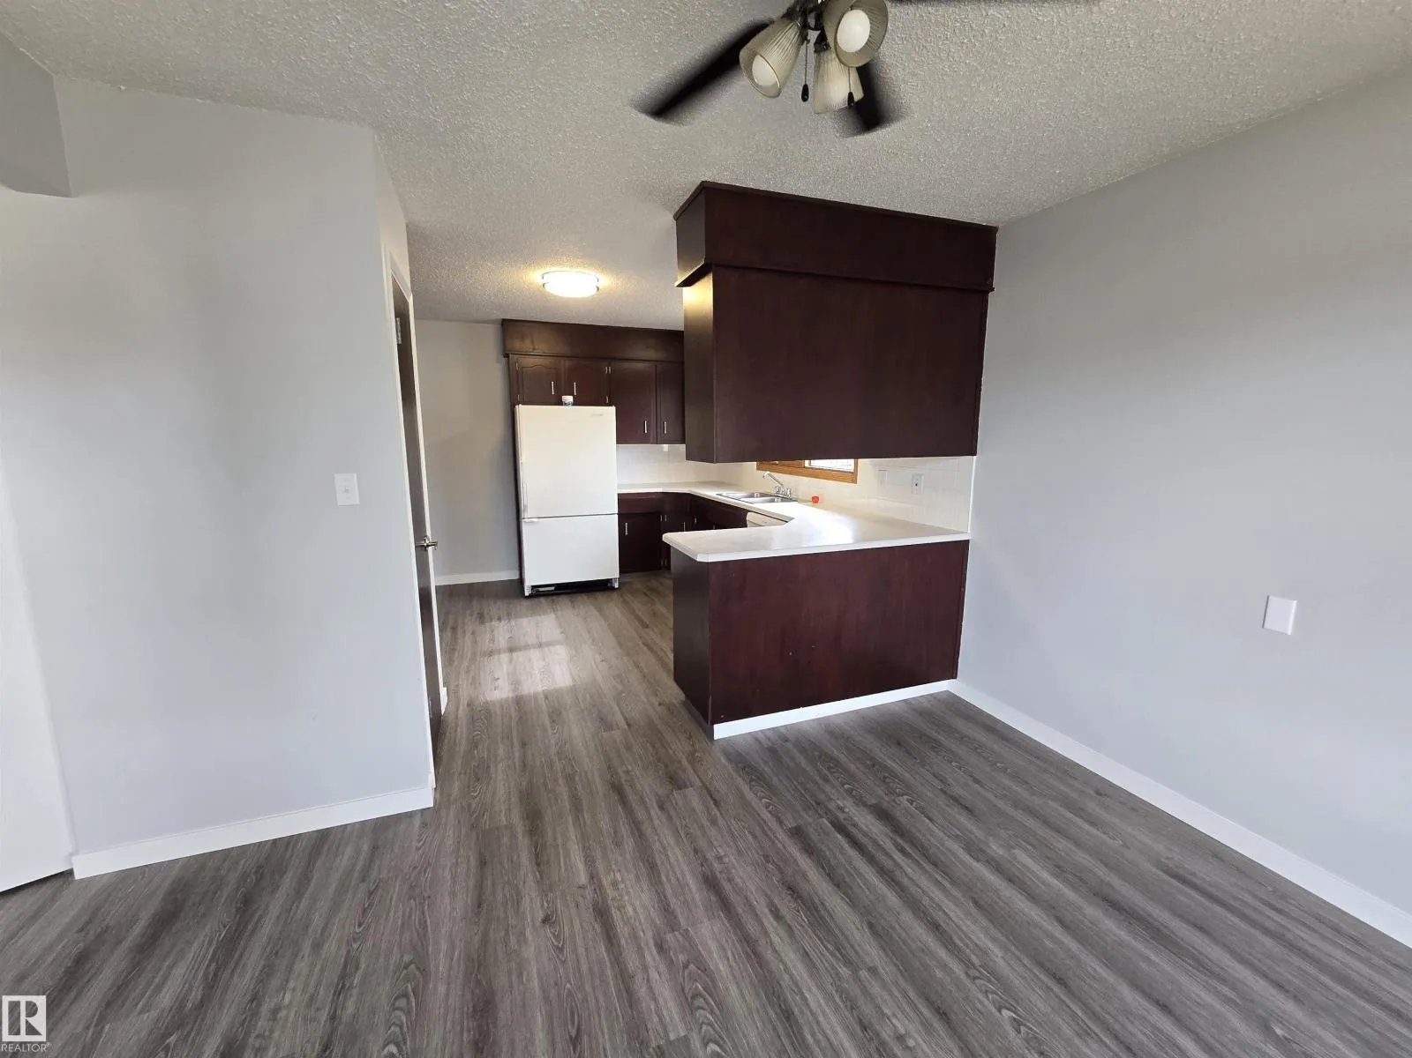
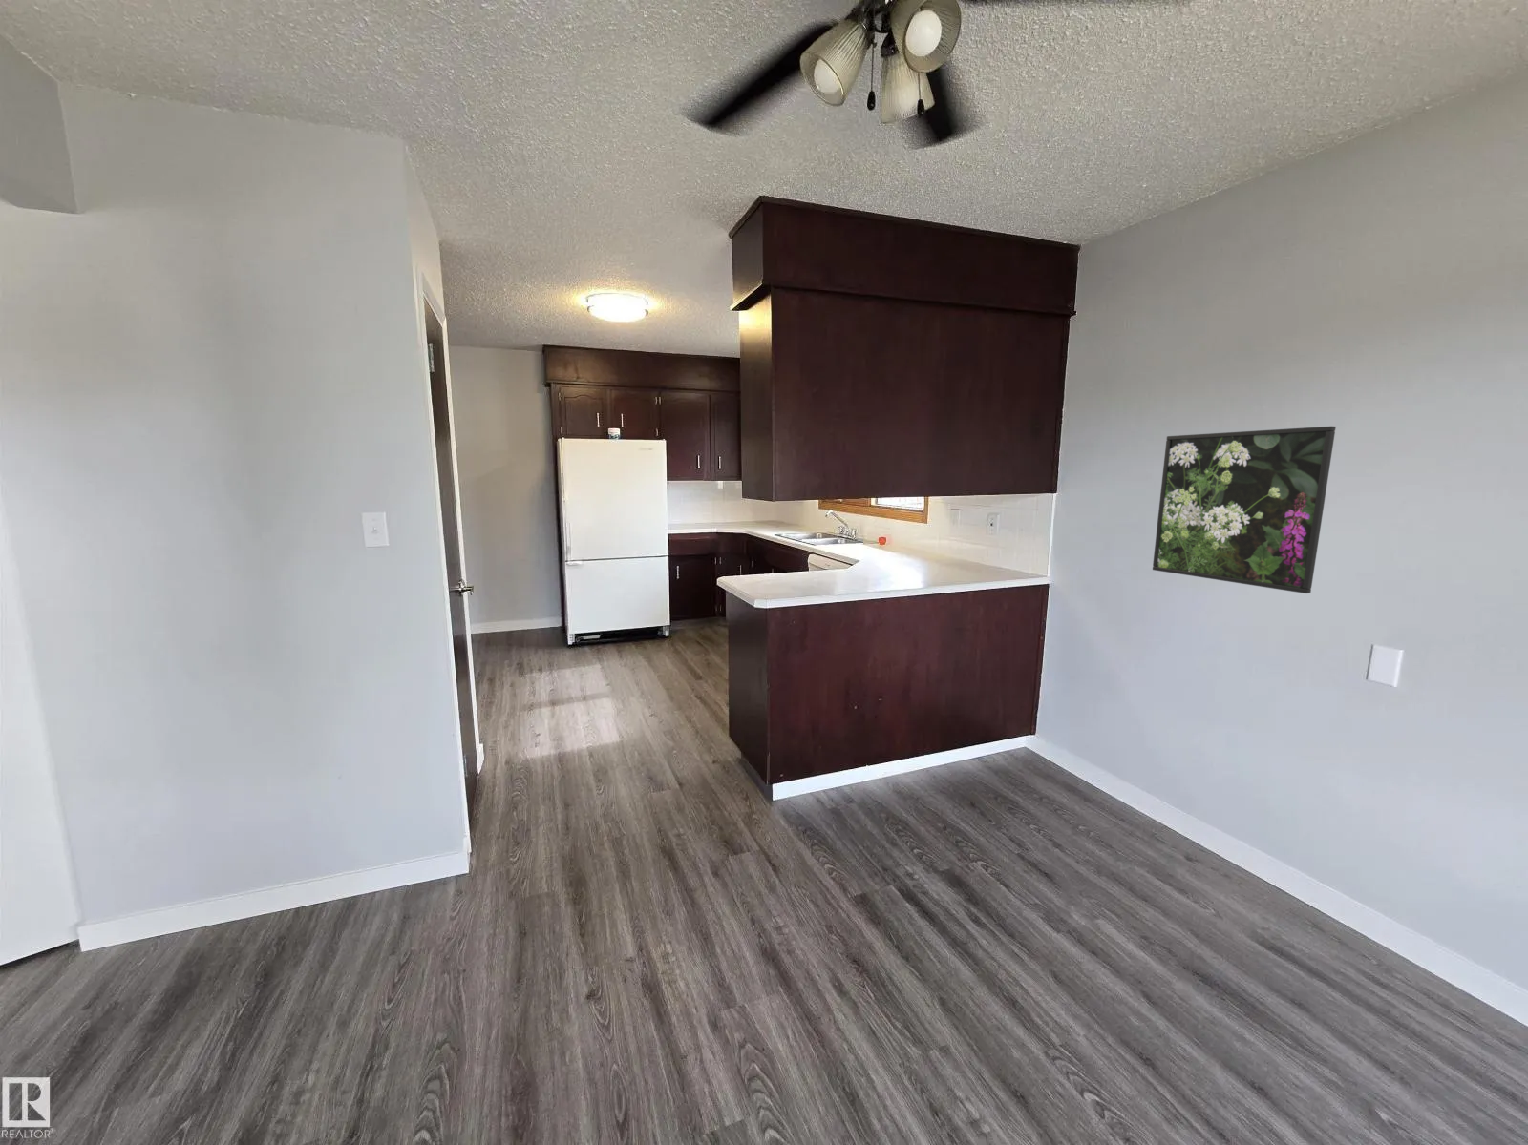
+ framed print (1232, 506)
